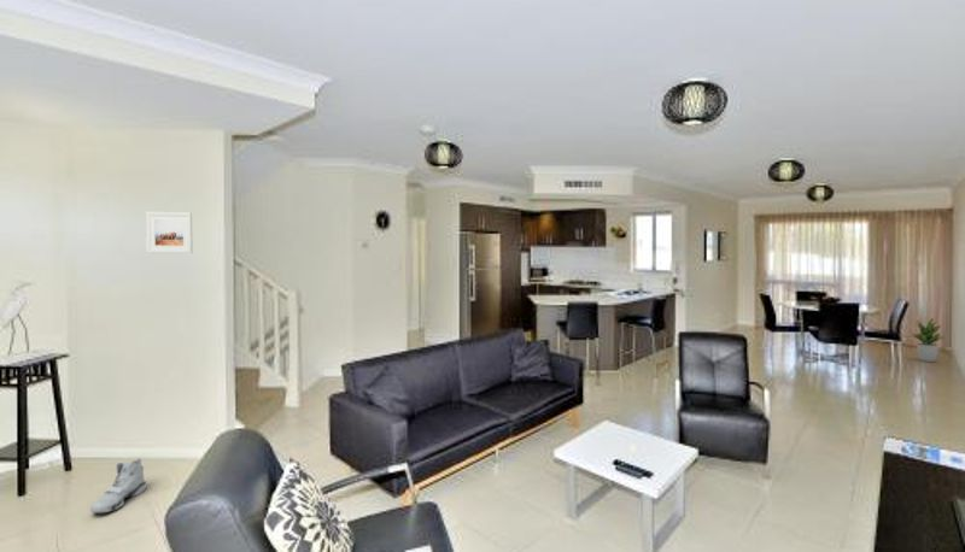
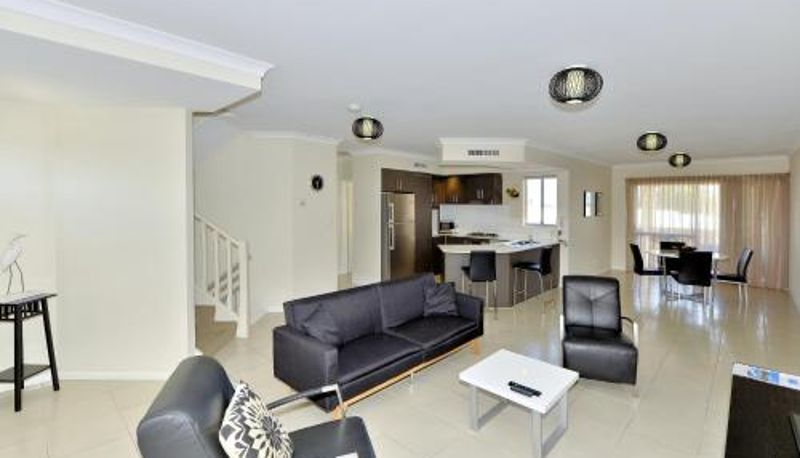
- potted plant (925, 339)
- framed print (169, 233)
- sneaker (119, 483)
